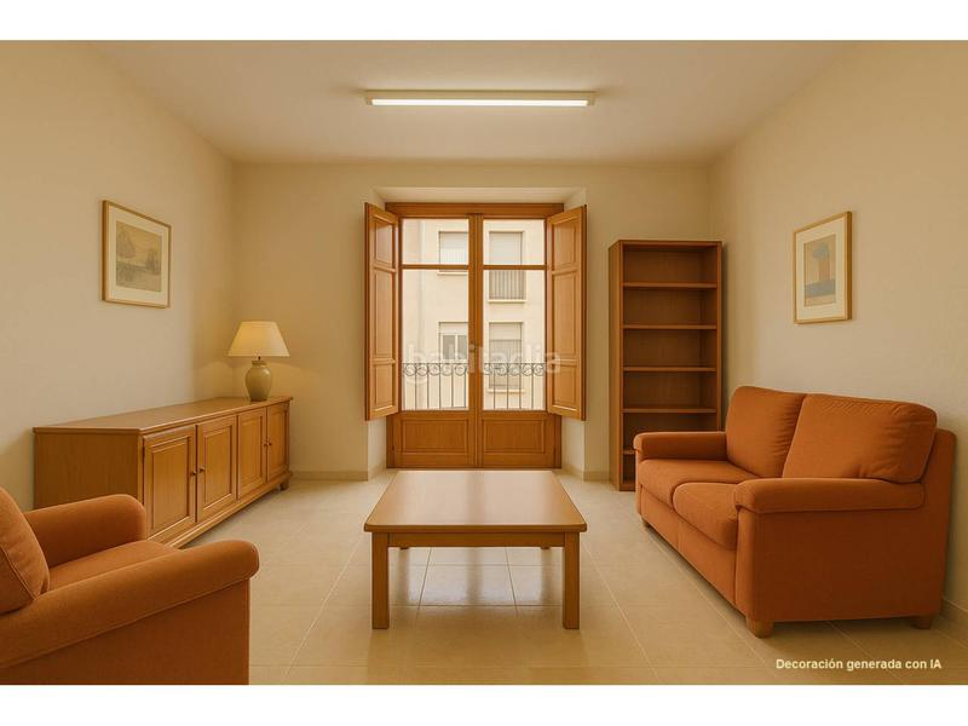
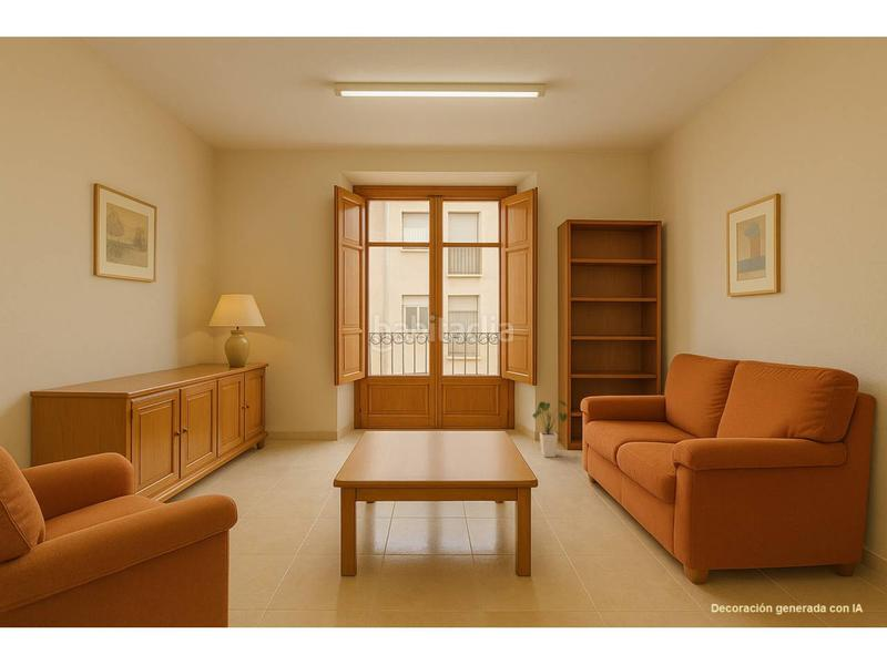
+ house plant (551, 428)
